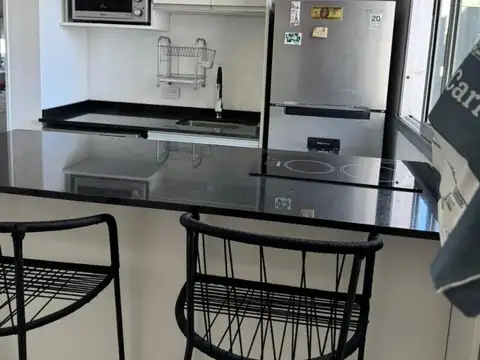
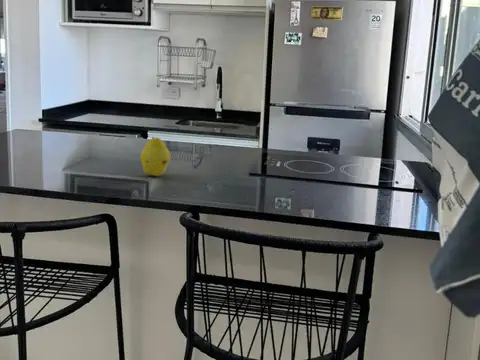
+ fruit (155, 156)
